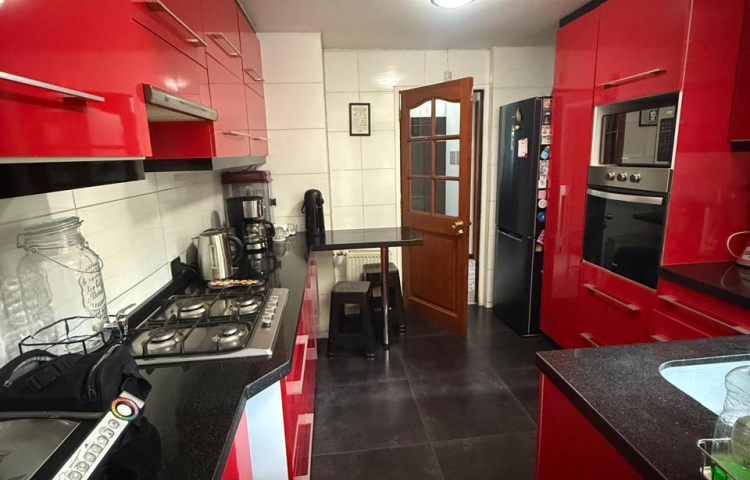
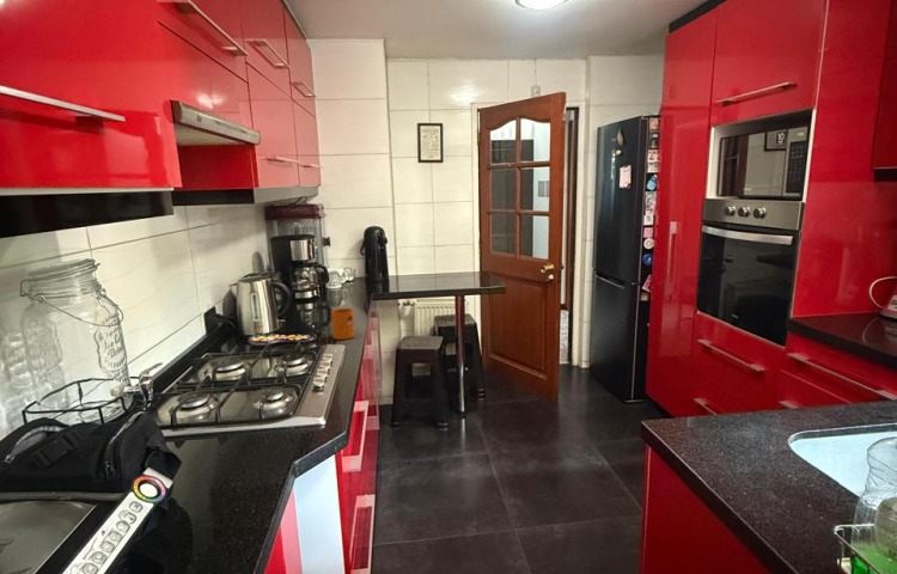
+ mug (343, 322)
